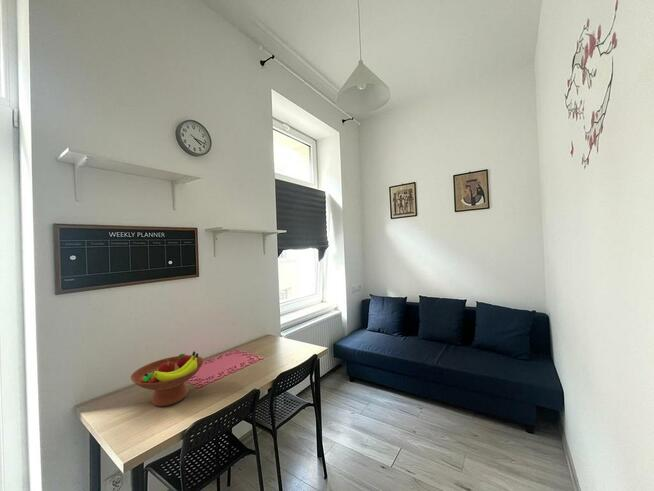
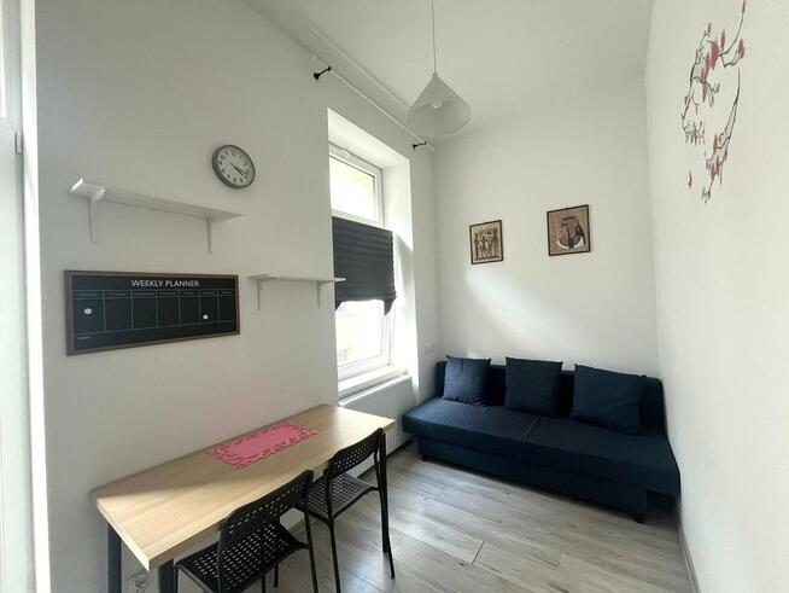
- fruit bowl (169, 377)
